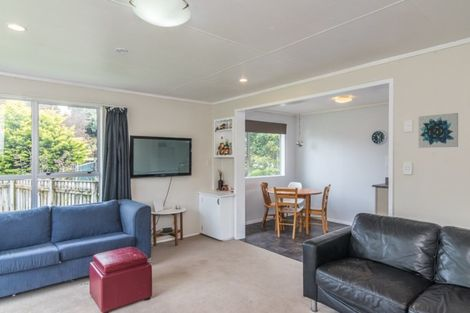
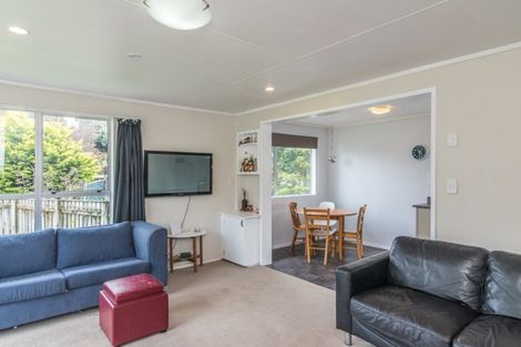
- wall art (437, 131)
